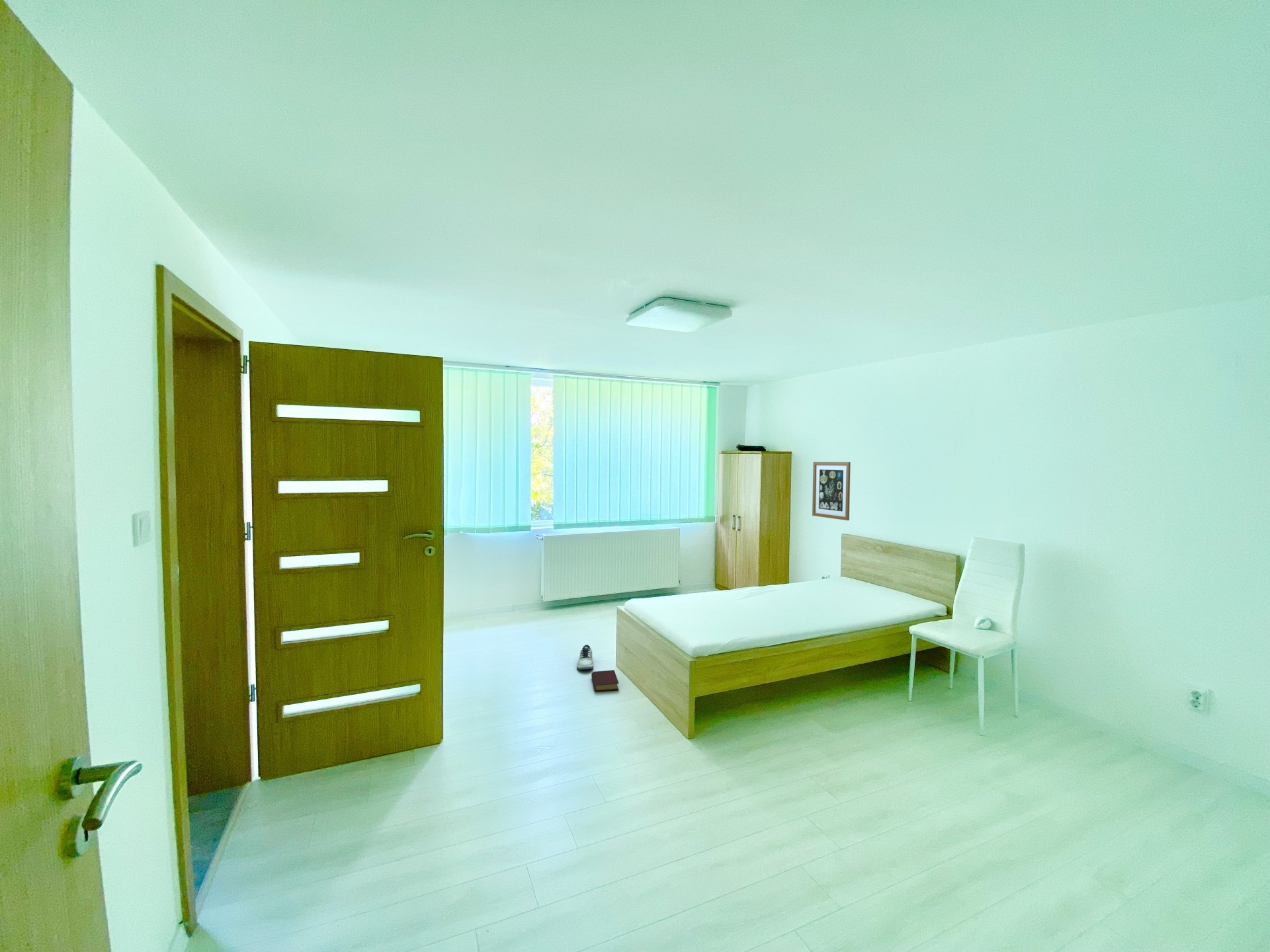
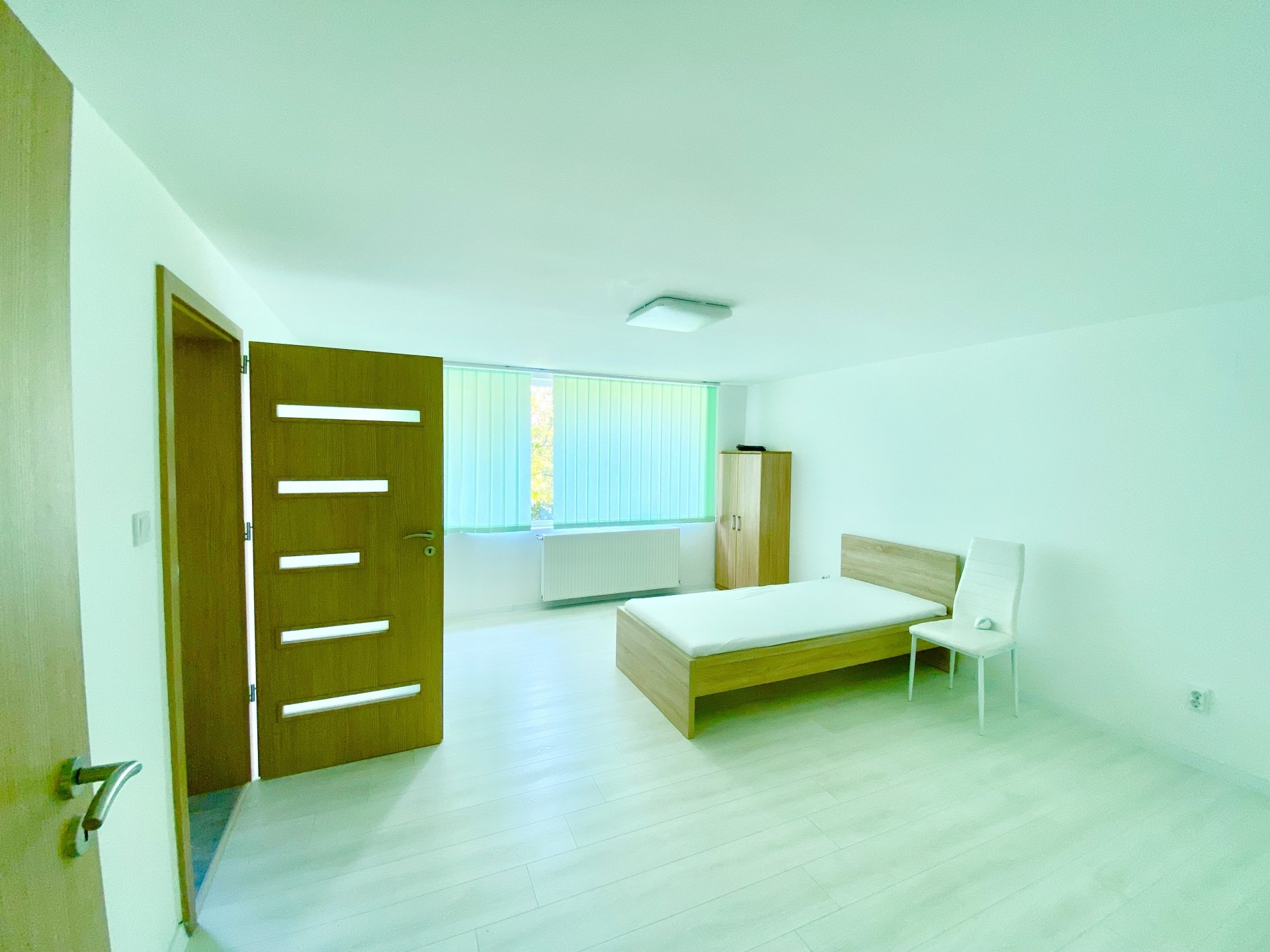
- wall art (830, 490)
- shoe (585, 656)
- book (605, 680)
